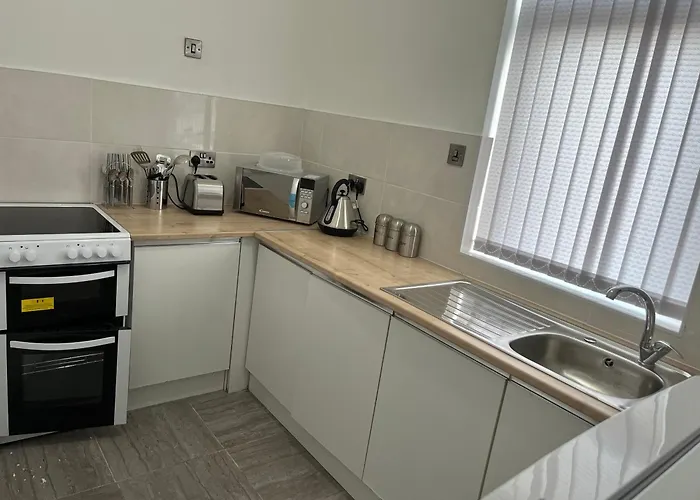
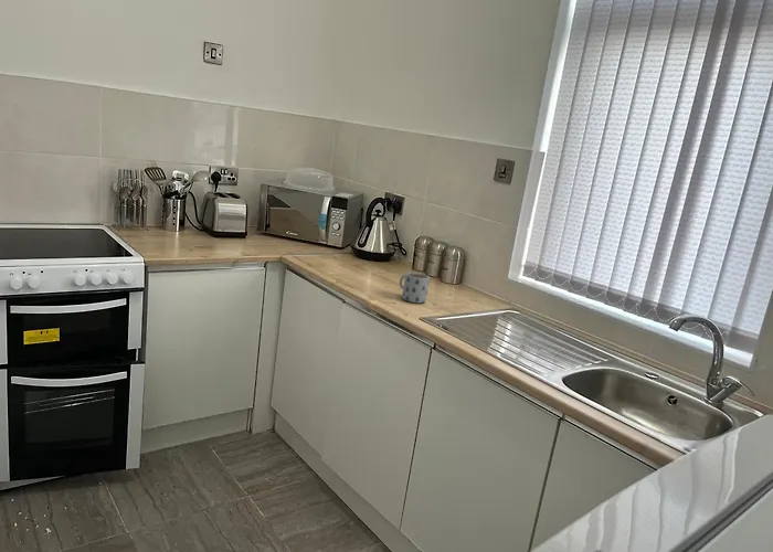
+ mug (412, 286)
